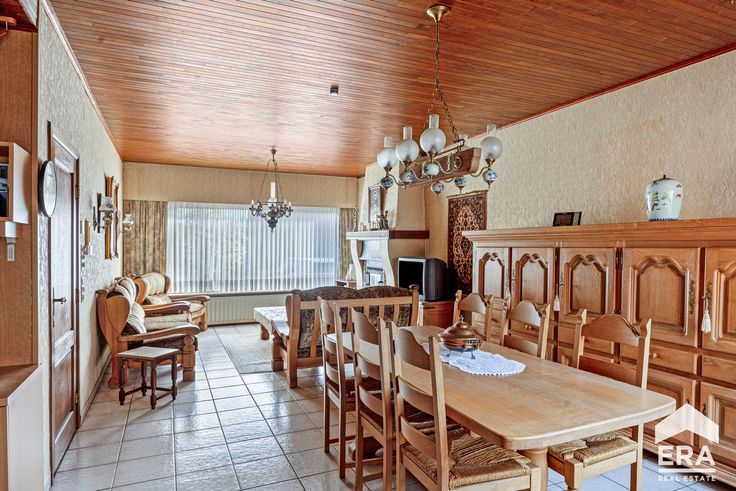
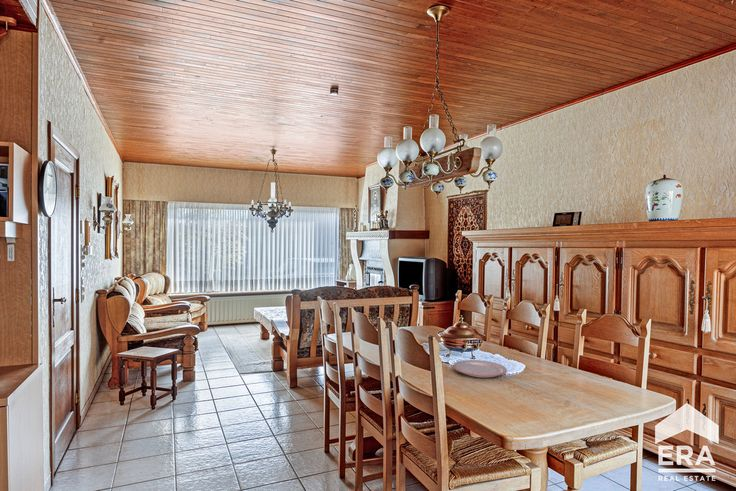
+ plate (479, 369)
